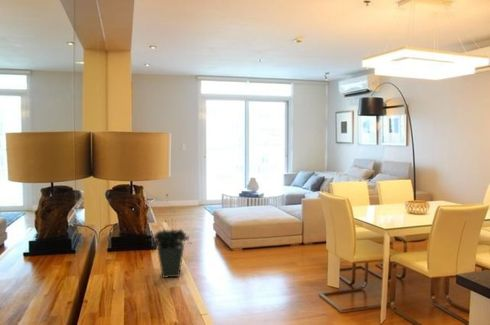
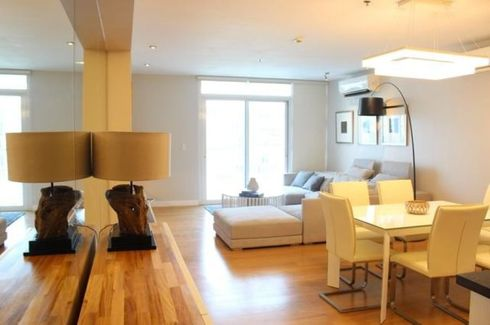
- potted plant (169, 233)
